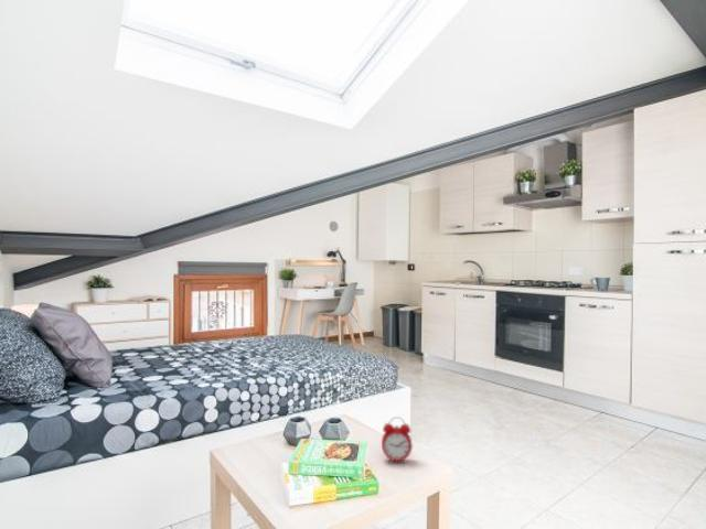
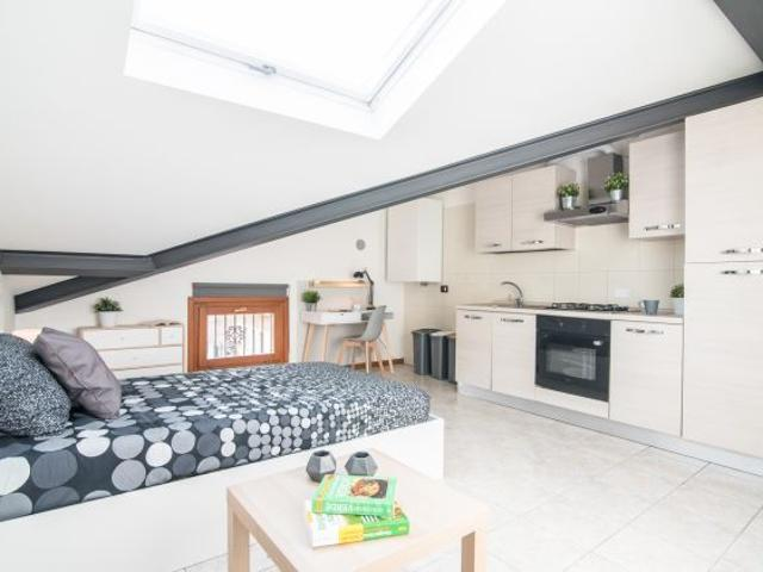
- alarm clock (396, 439)
